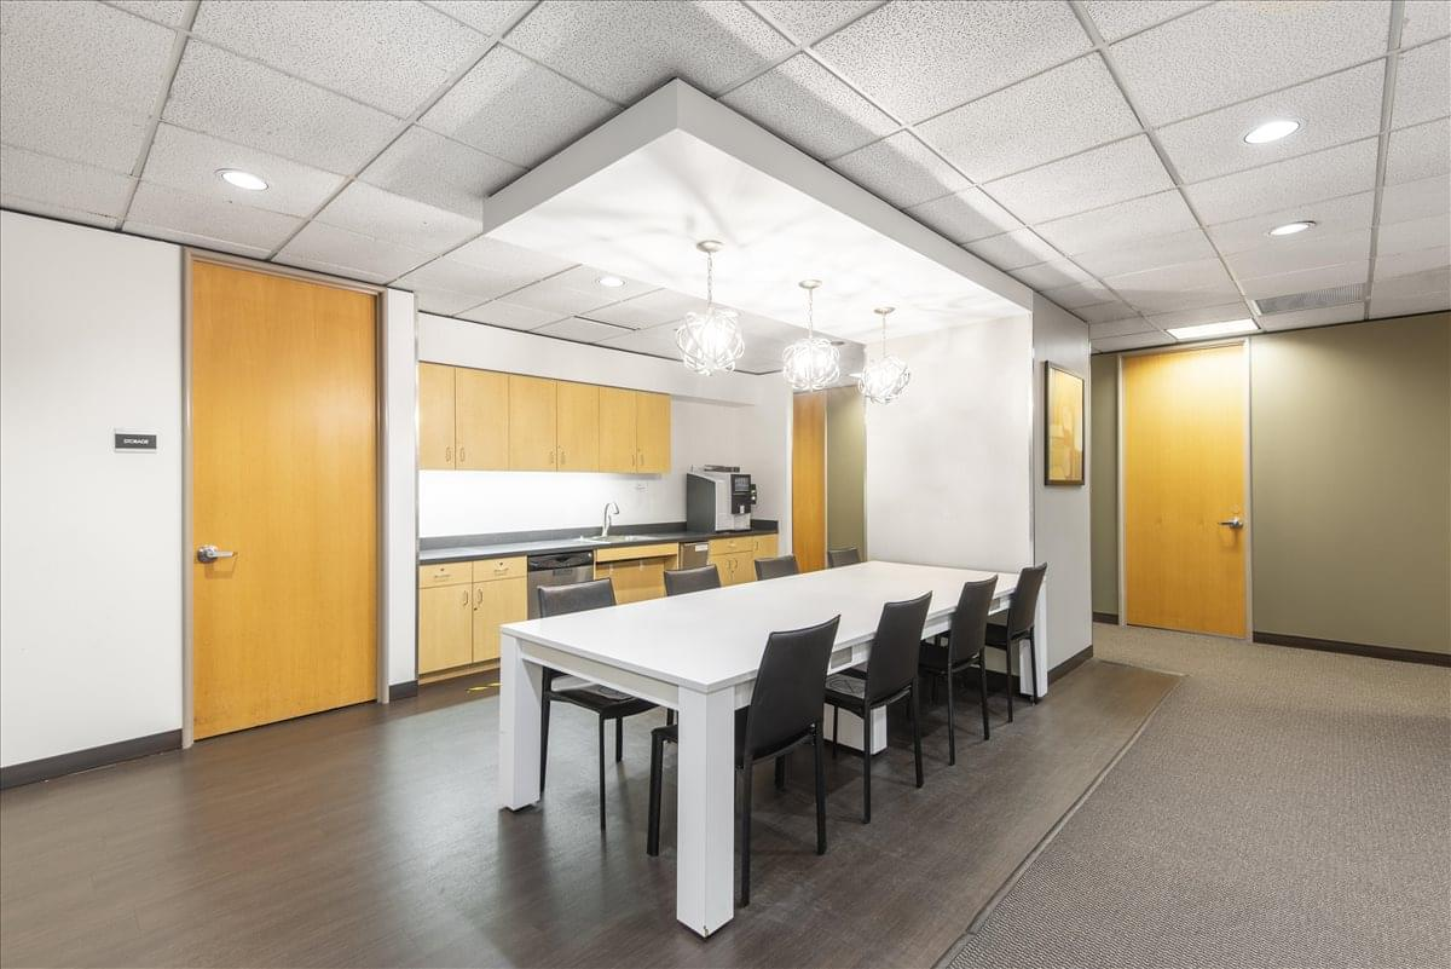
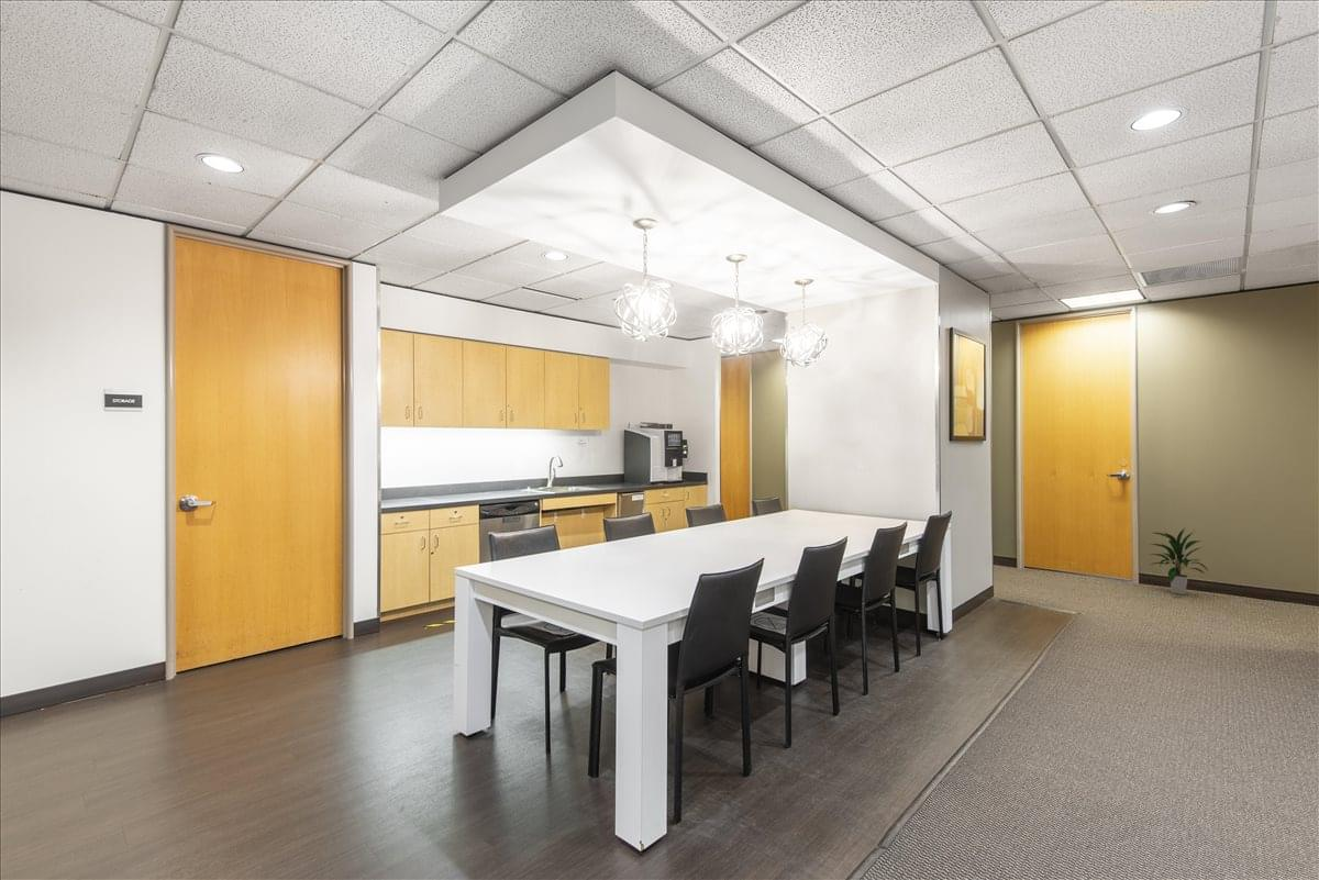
+ indoor plant (1177, 559)
